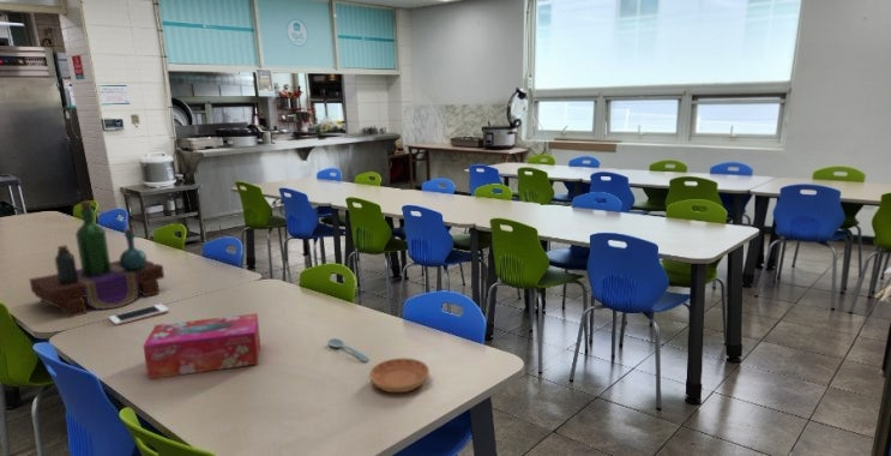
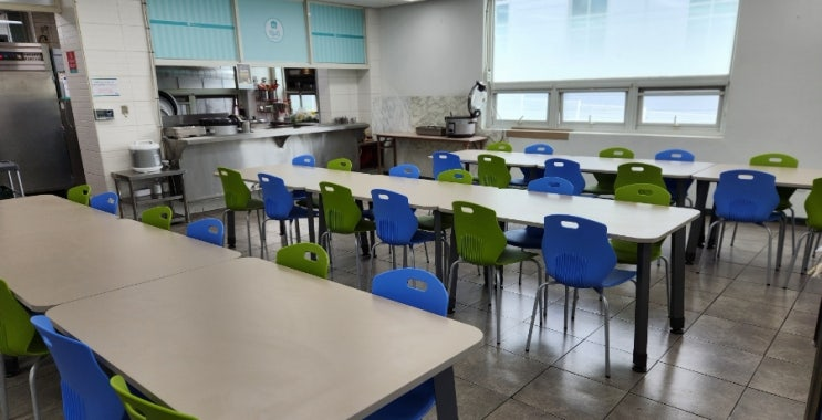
- cell phone (139, 313)
- bottle (94, 250)
- spoon (348, 348)
- saucer (399, 376)
- tissue box (205, 343)
